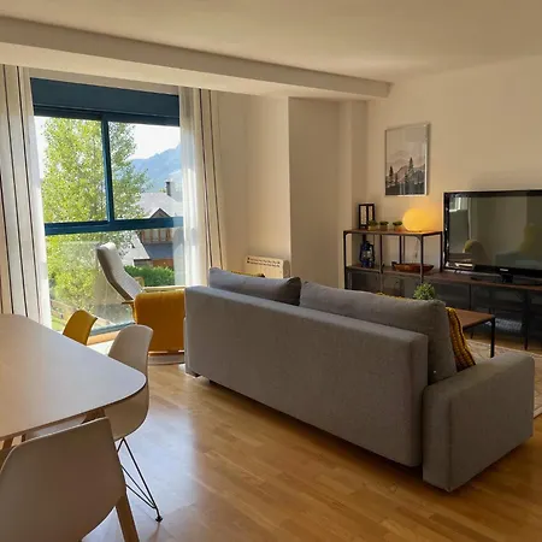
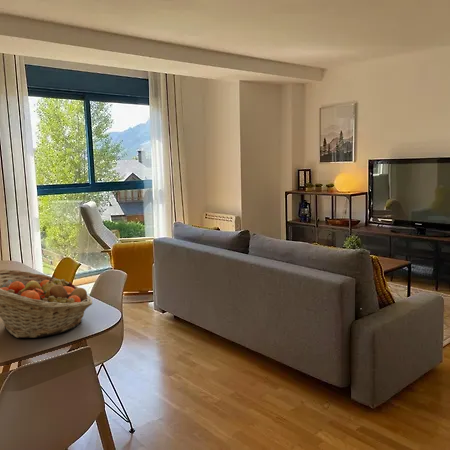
+ fruit basket (37, 297)
